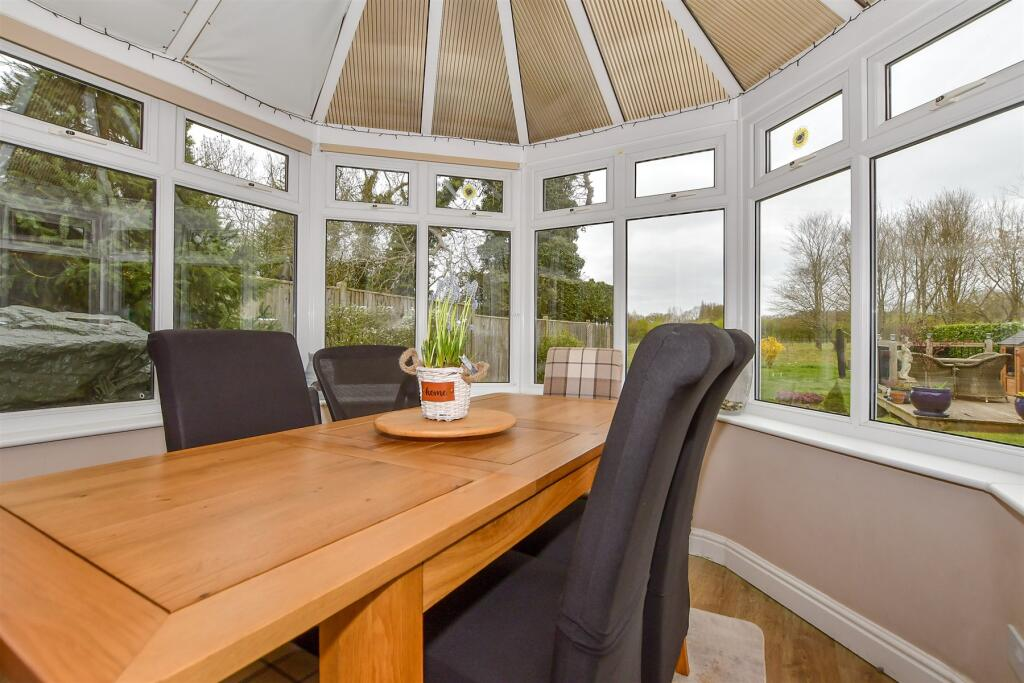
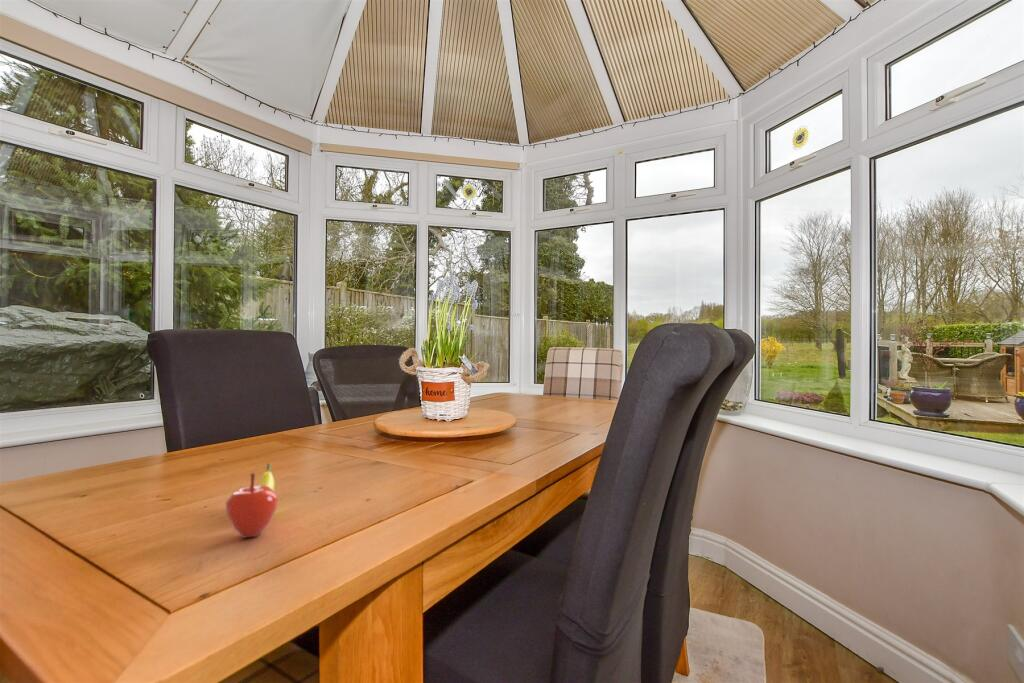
+ fruit (259, 488)
